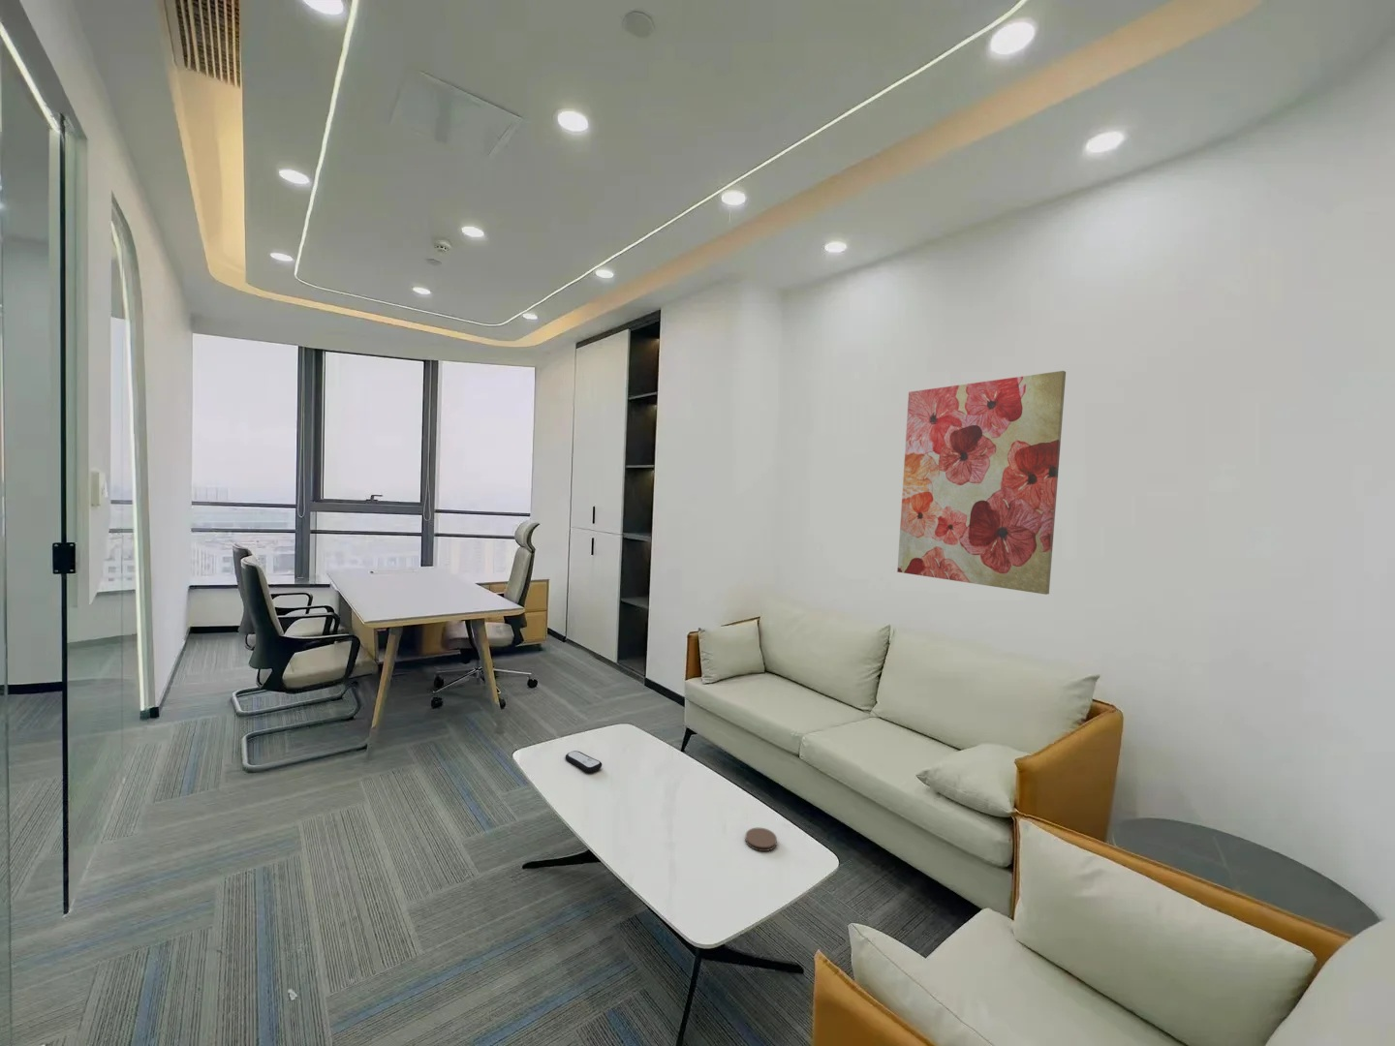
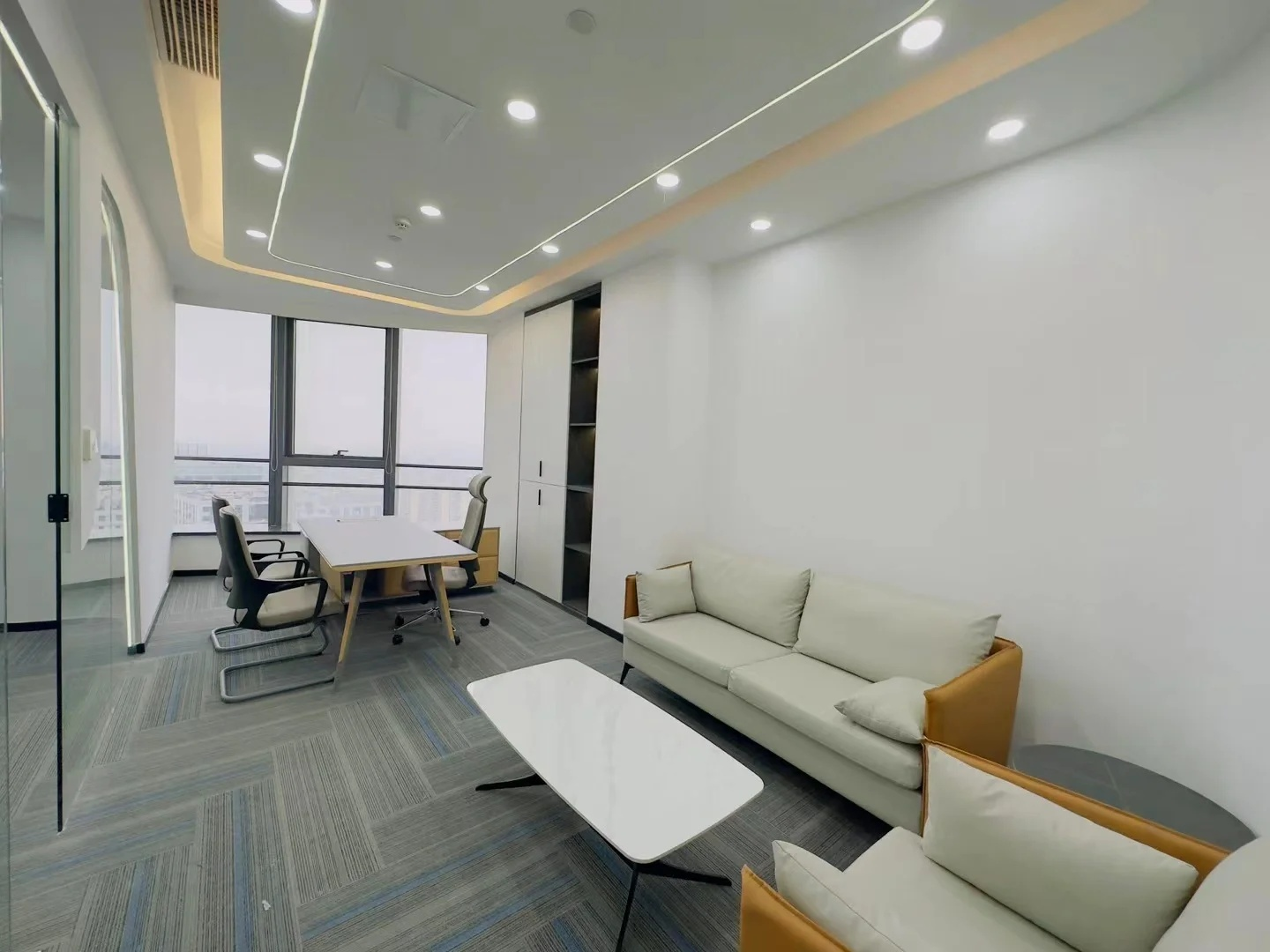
- coaster (760, 838)
- wall art (972, 482)
- remote control (582, 760)
